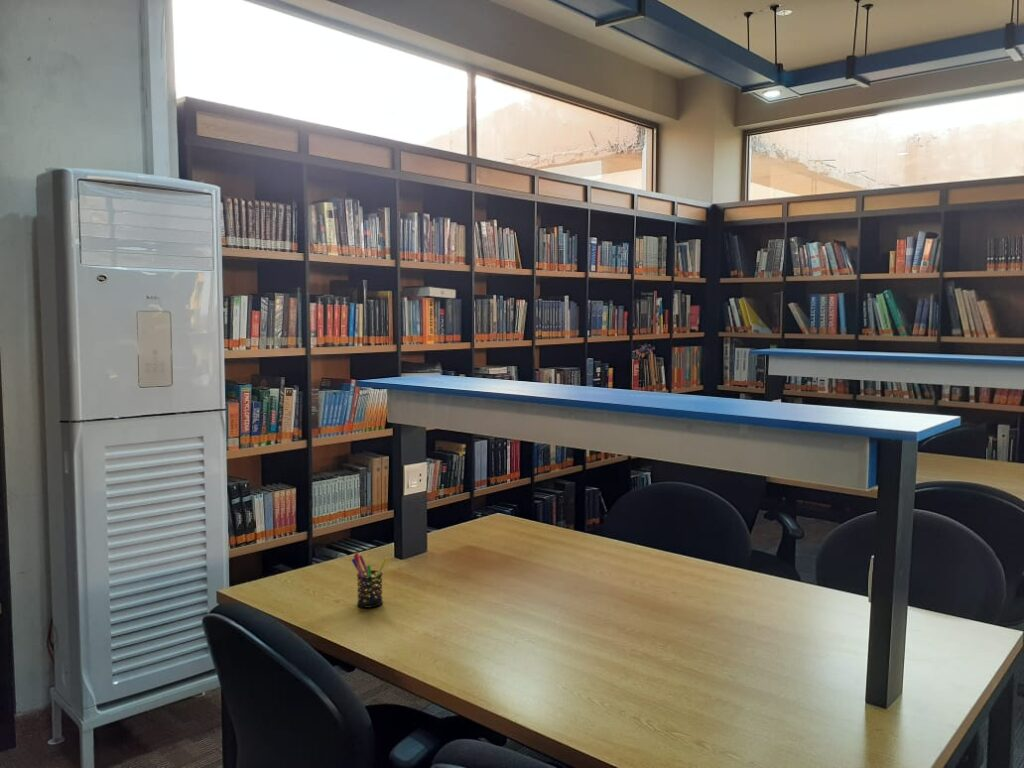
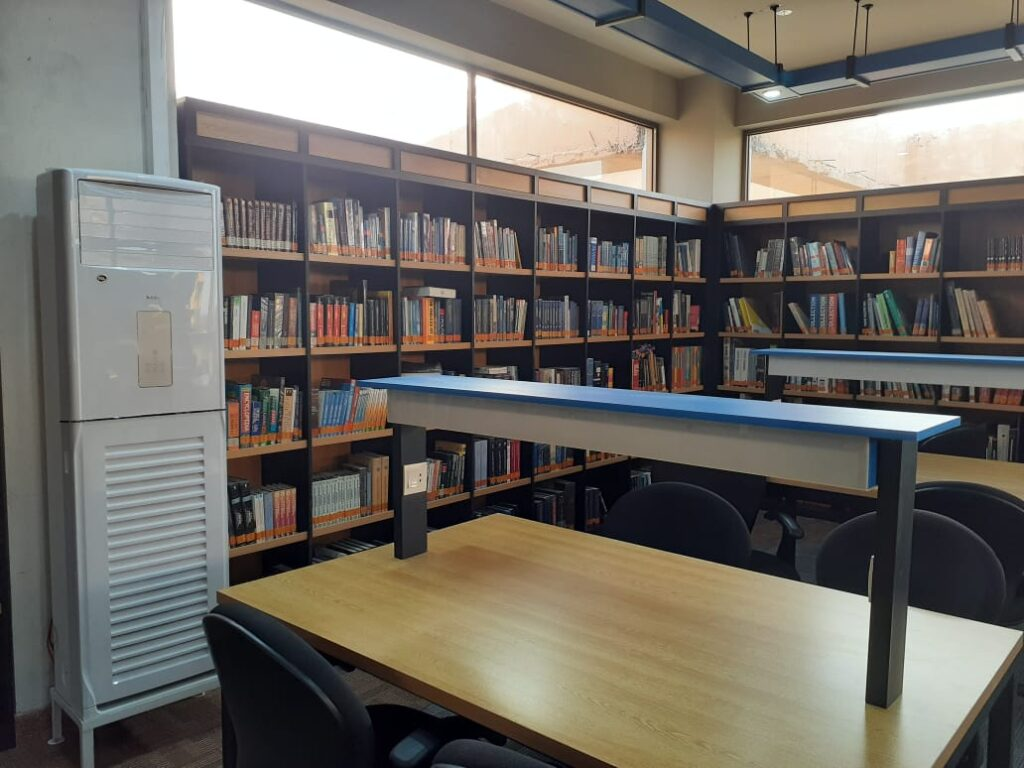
- pen holder (368, 578)
